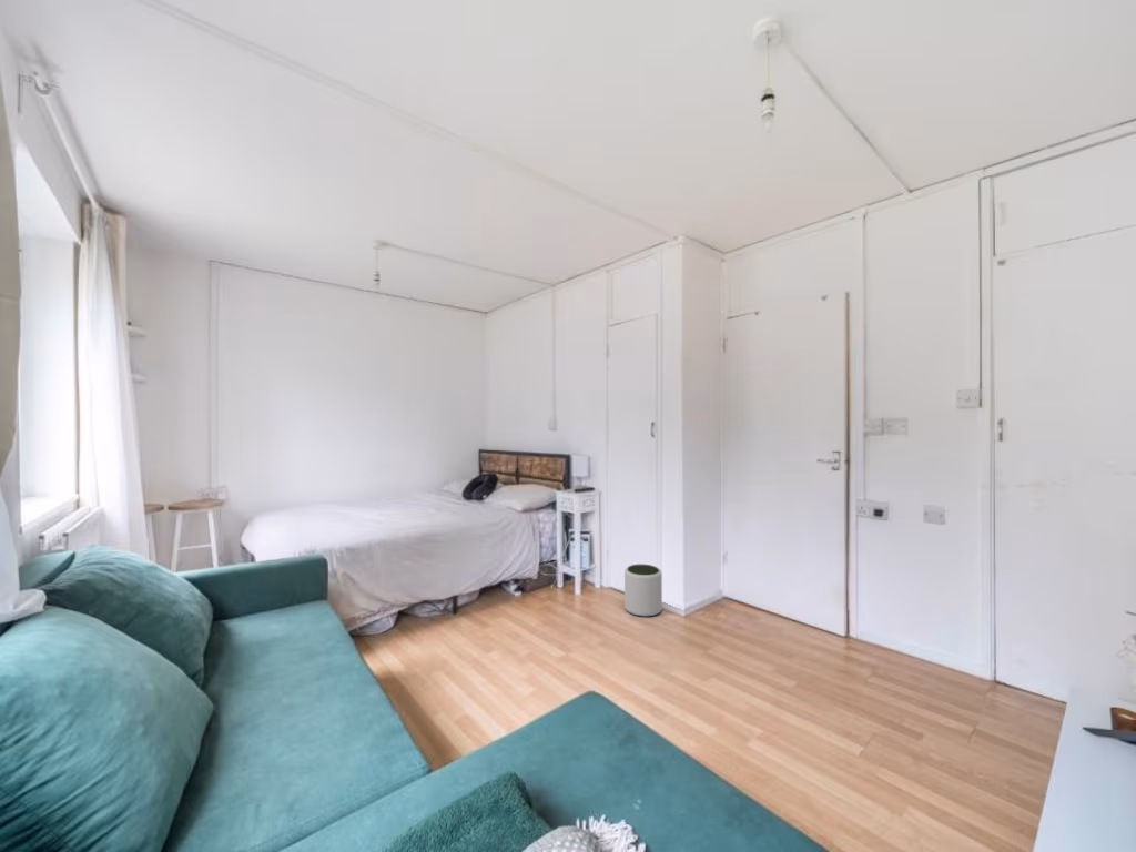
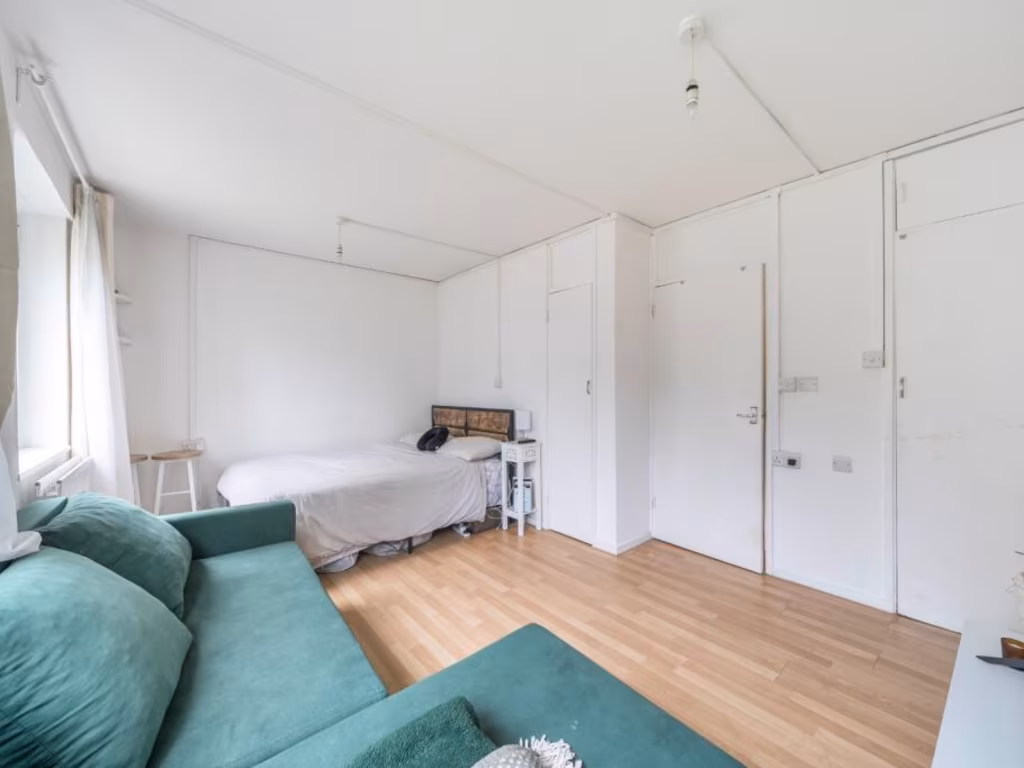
- plant pot (642, 589)
